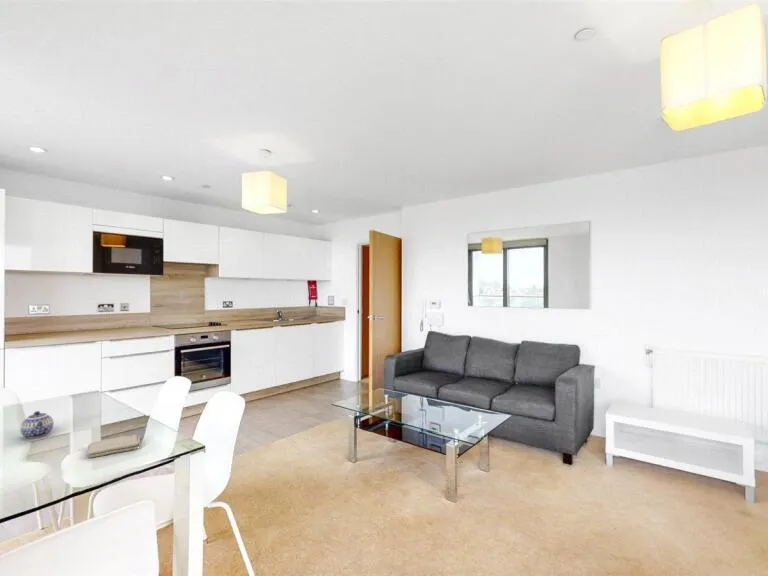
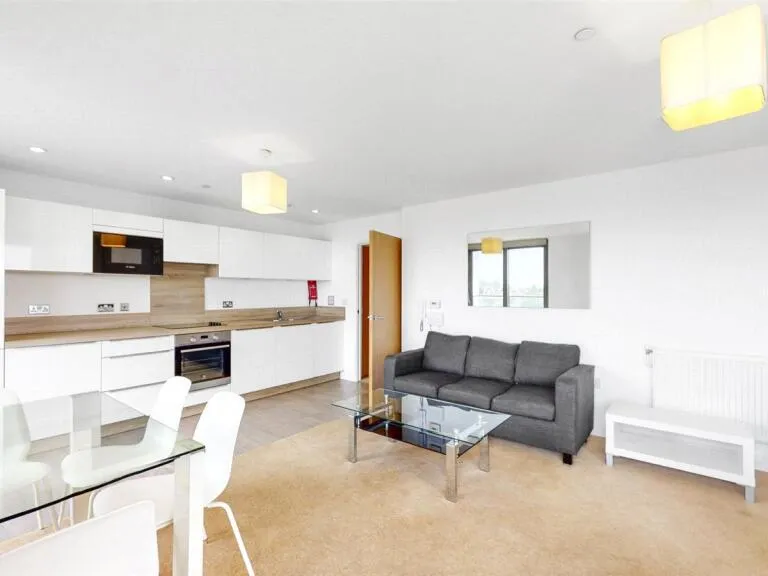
- teapot (37, 423)
- washcloth (114, 445)
